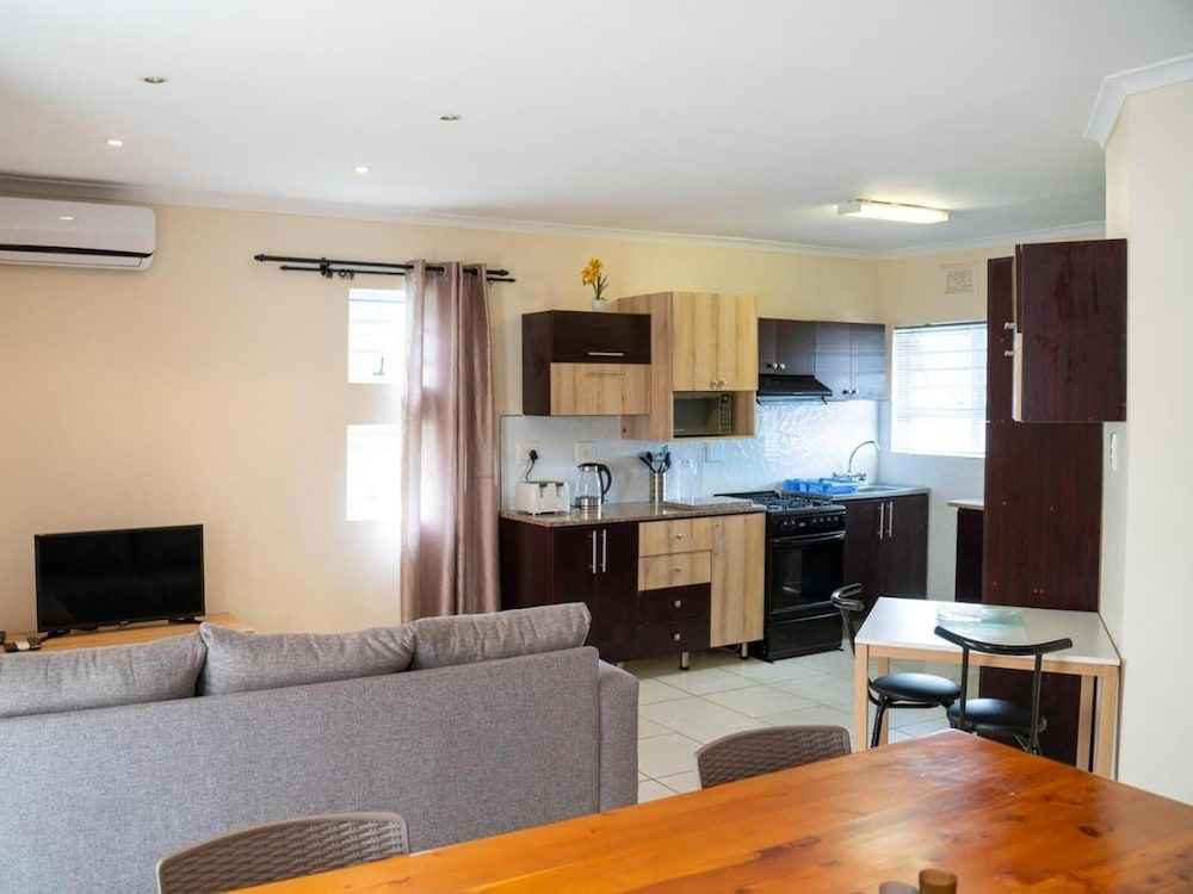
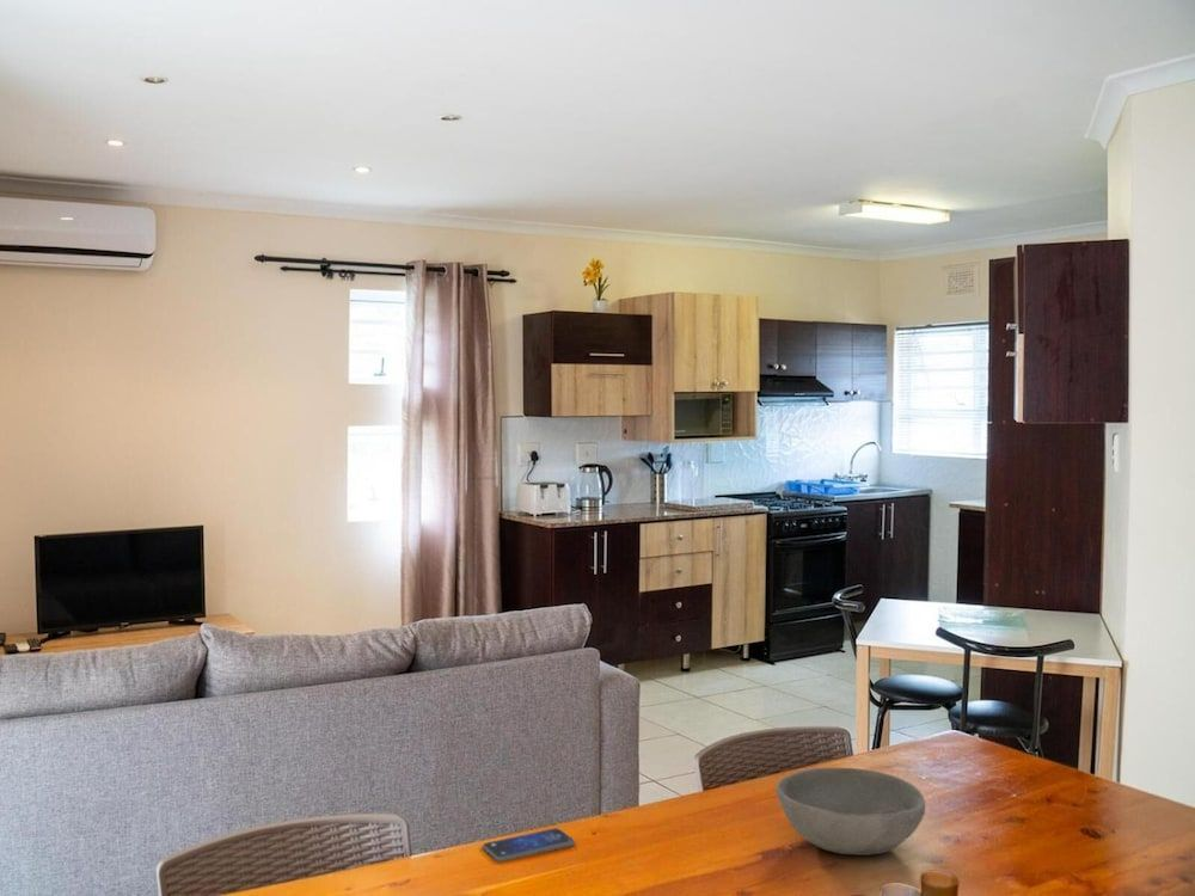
+ smartphone (528, 843)
+ bowl (848, 817)
